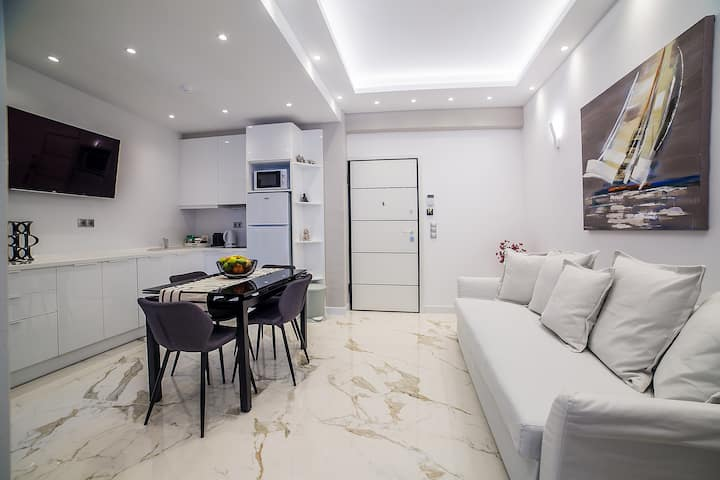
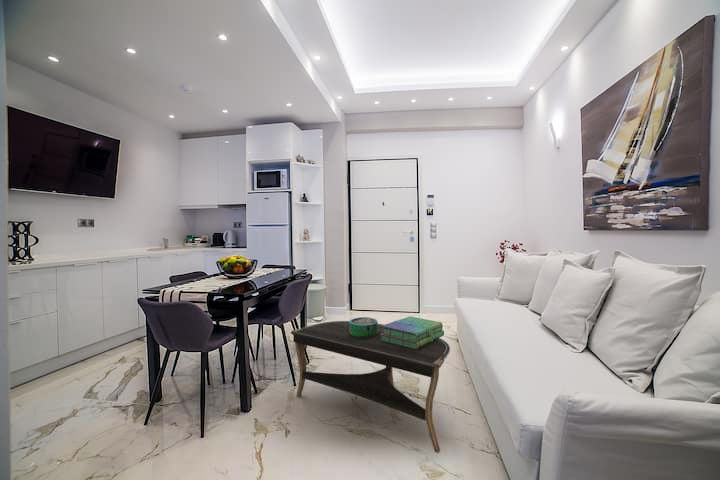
+ stack of books (412, 330)
+ decorative bowl (363, 327)
+ coffee table (376, 371)
